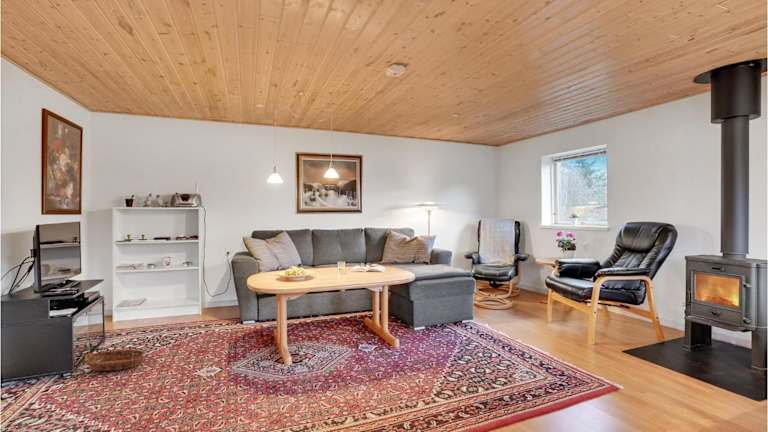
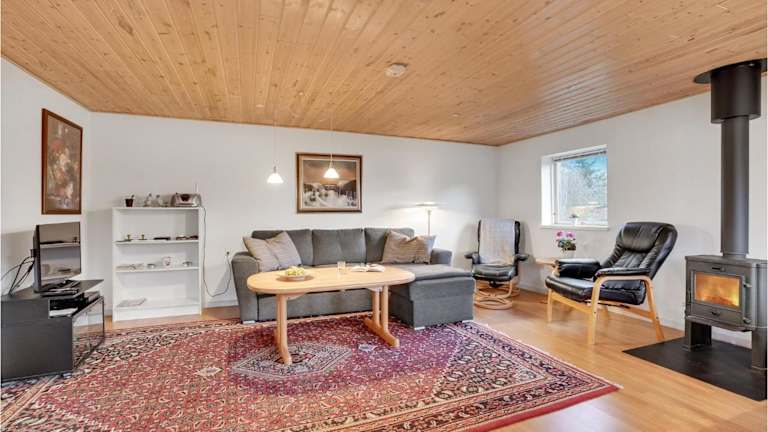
- basket (116, 357)
